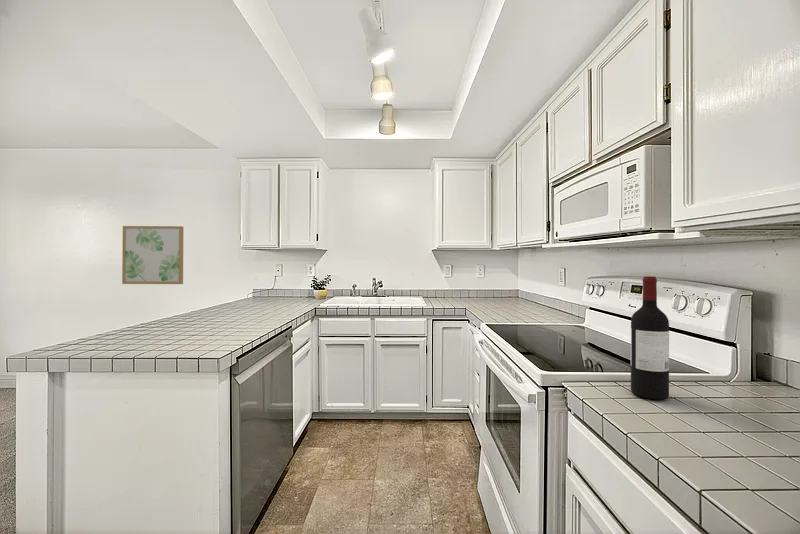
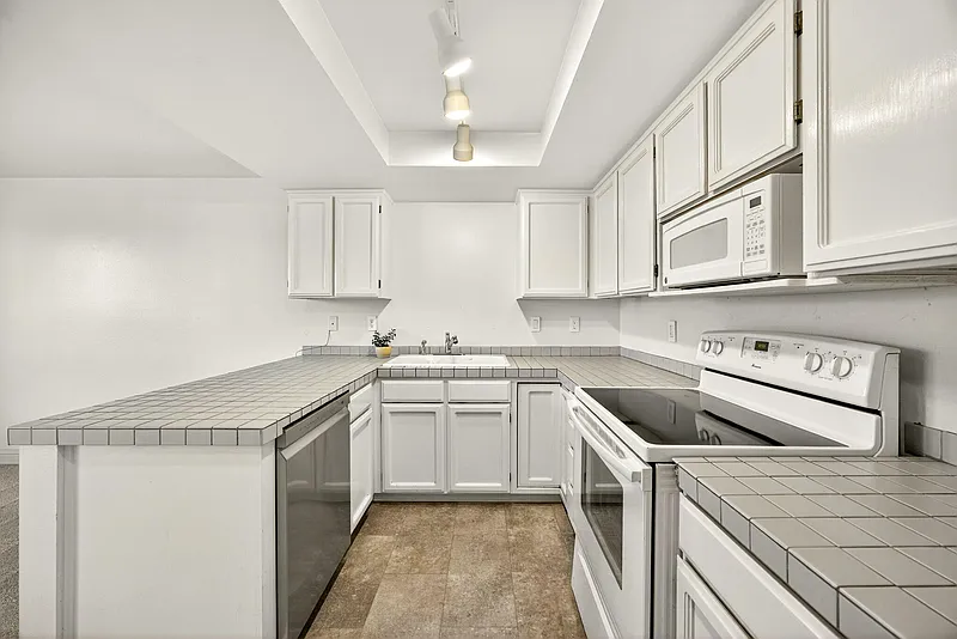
- wall art (153, 255)
- wine bottle (649, 335)
